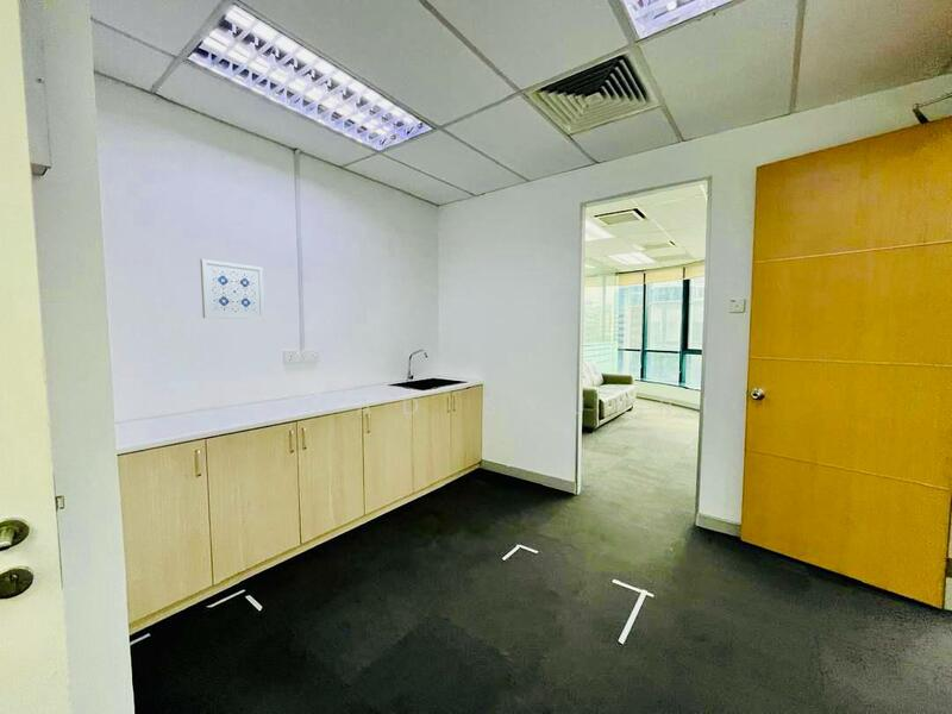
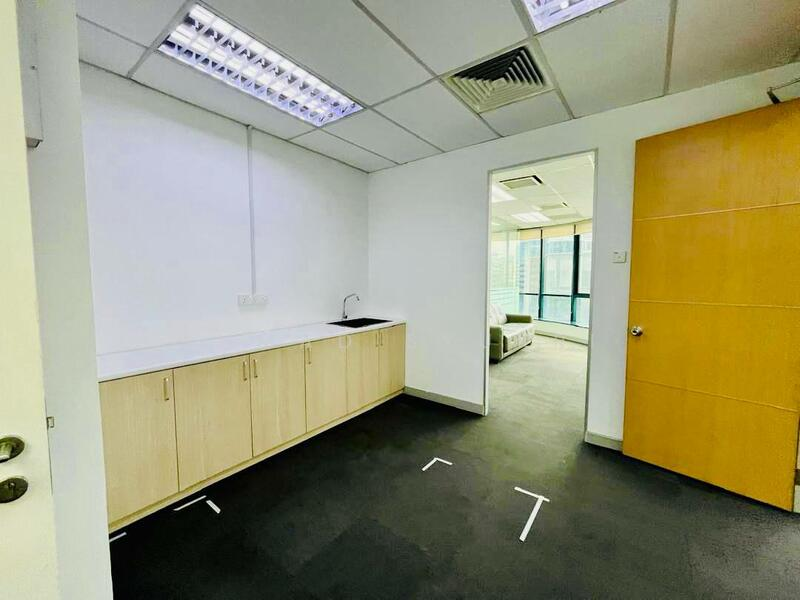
- wall art (233, 290)
